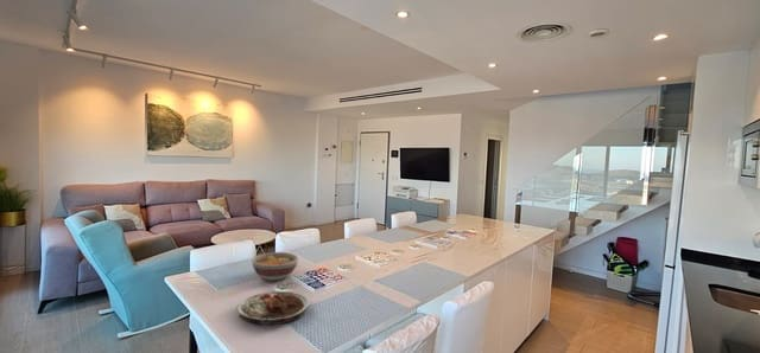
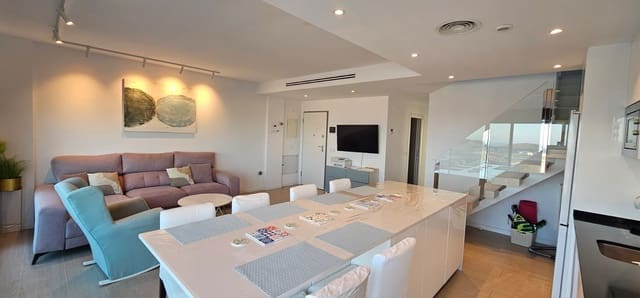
- plate (273, 304)
- bowl (274, 267)
